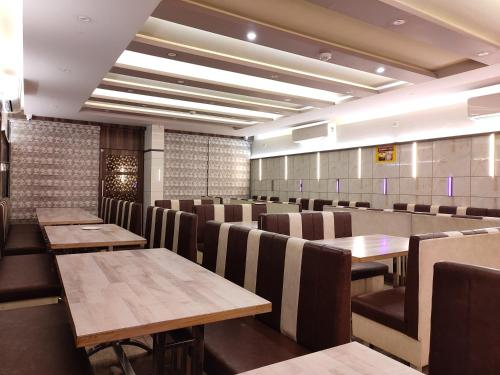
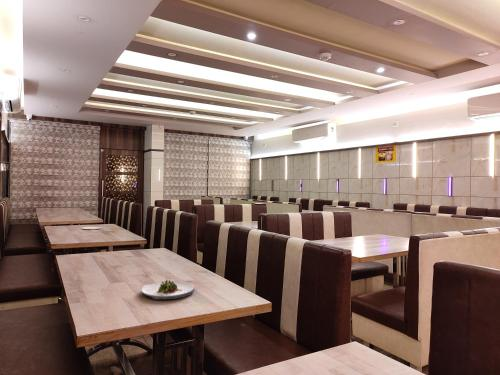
+ salad plate (168, 286)
